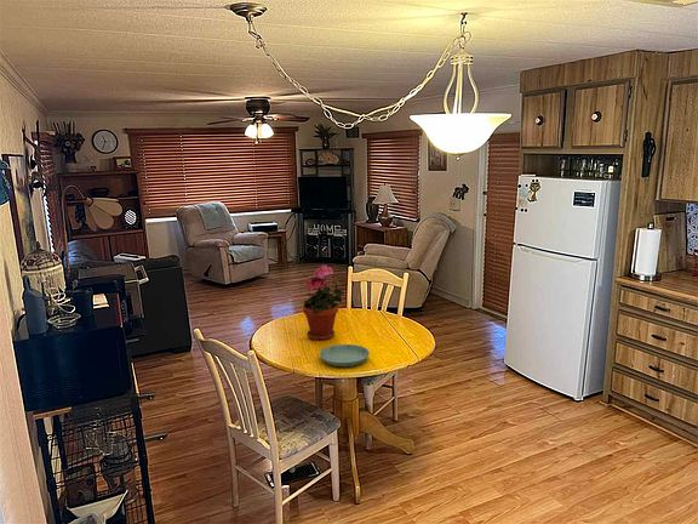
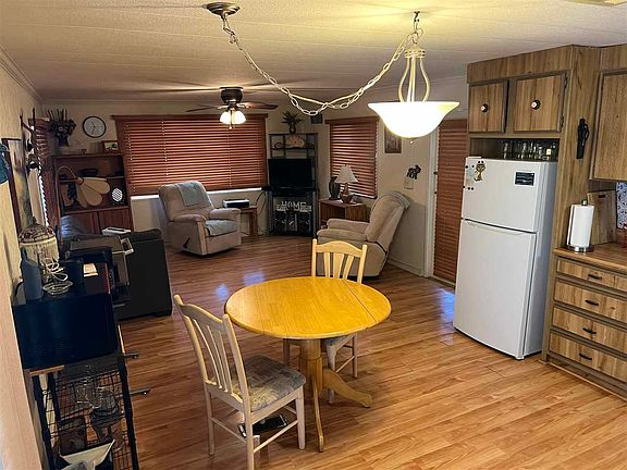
- saucer (344, 355)
- potted plant (321, 300)
